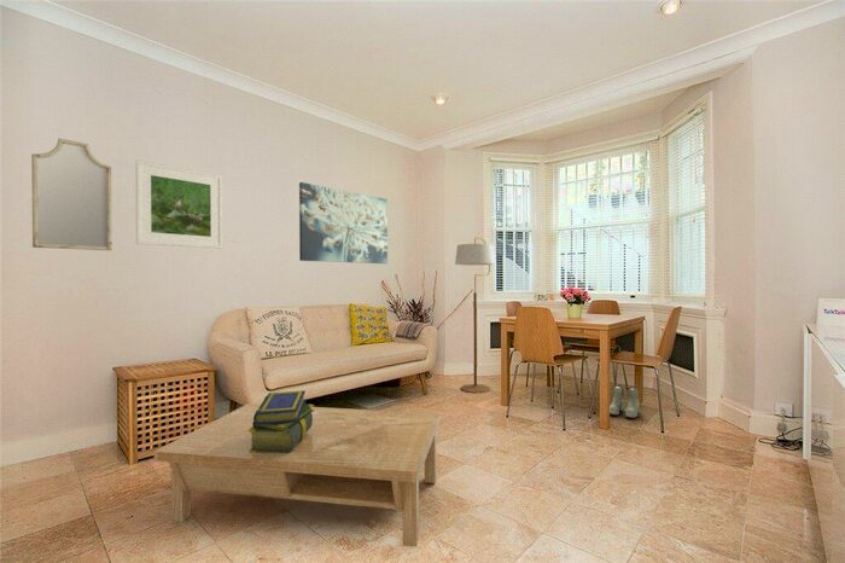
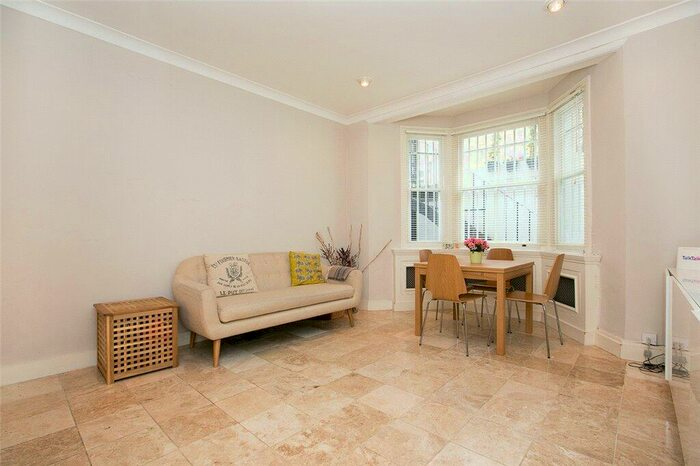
- stack of books (282, 419)
- wall art (346, 226)
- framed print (181, 207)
- coffee table (314, 465)
- home mirror (74, 195)
- boots (622, 400)
- floor lamp (476, 313)
